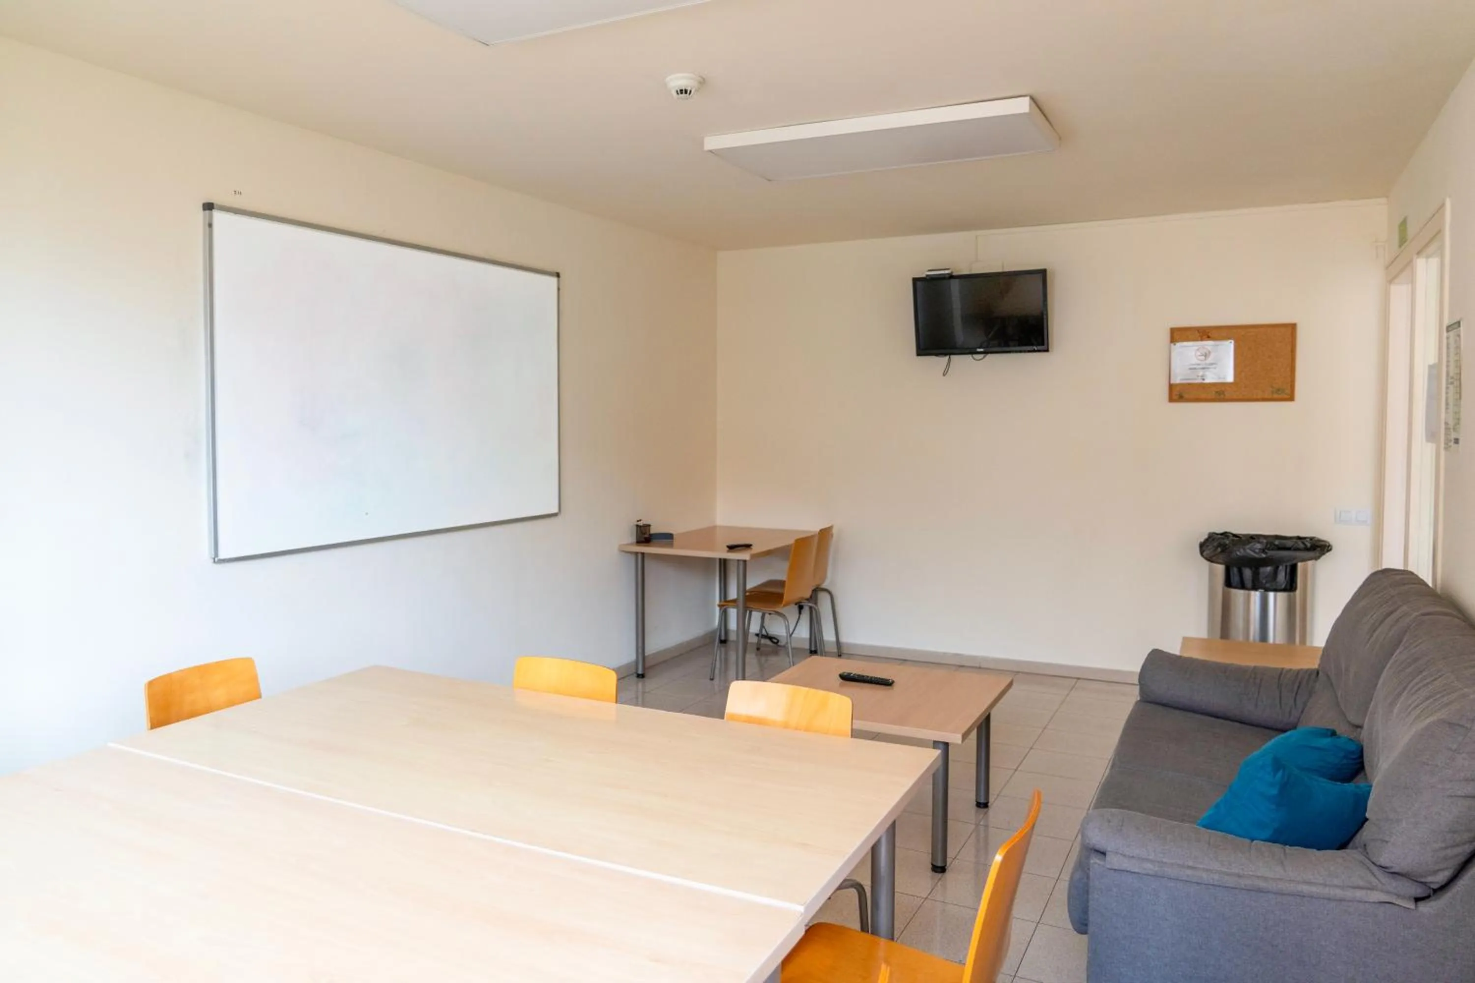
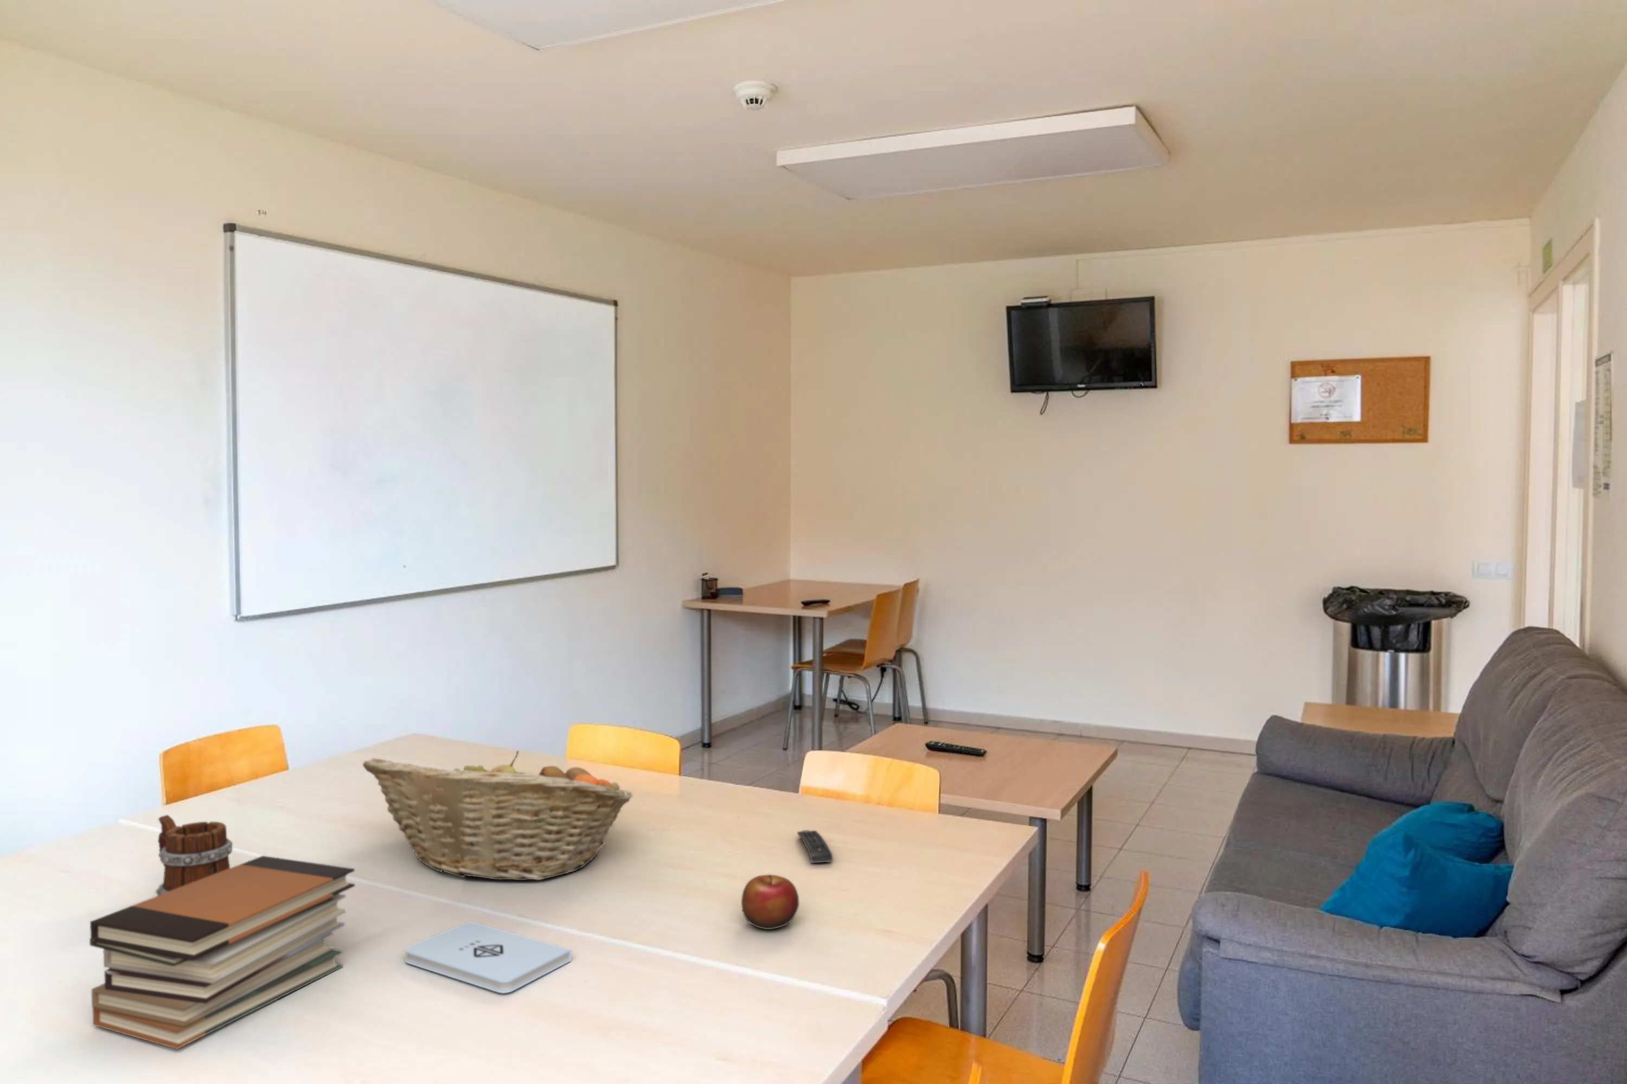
+ notepad (485, 955)
+ mug (190, 860)
+ fruit basket (499, 801)
+ remote control (814, 843)
+ book stack (230, 942)
+ apple (770, 899)
